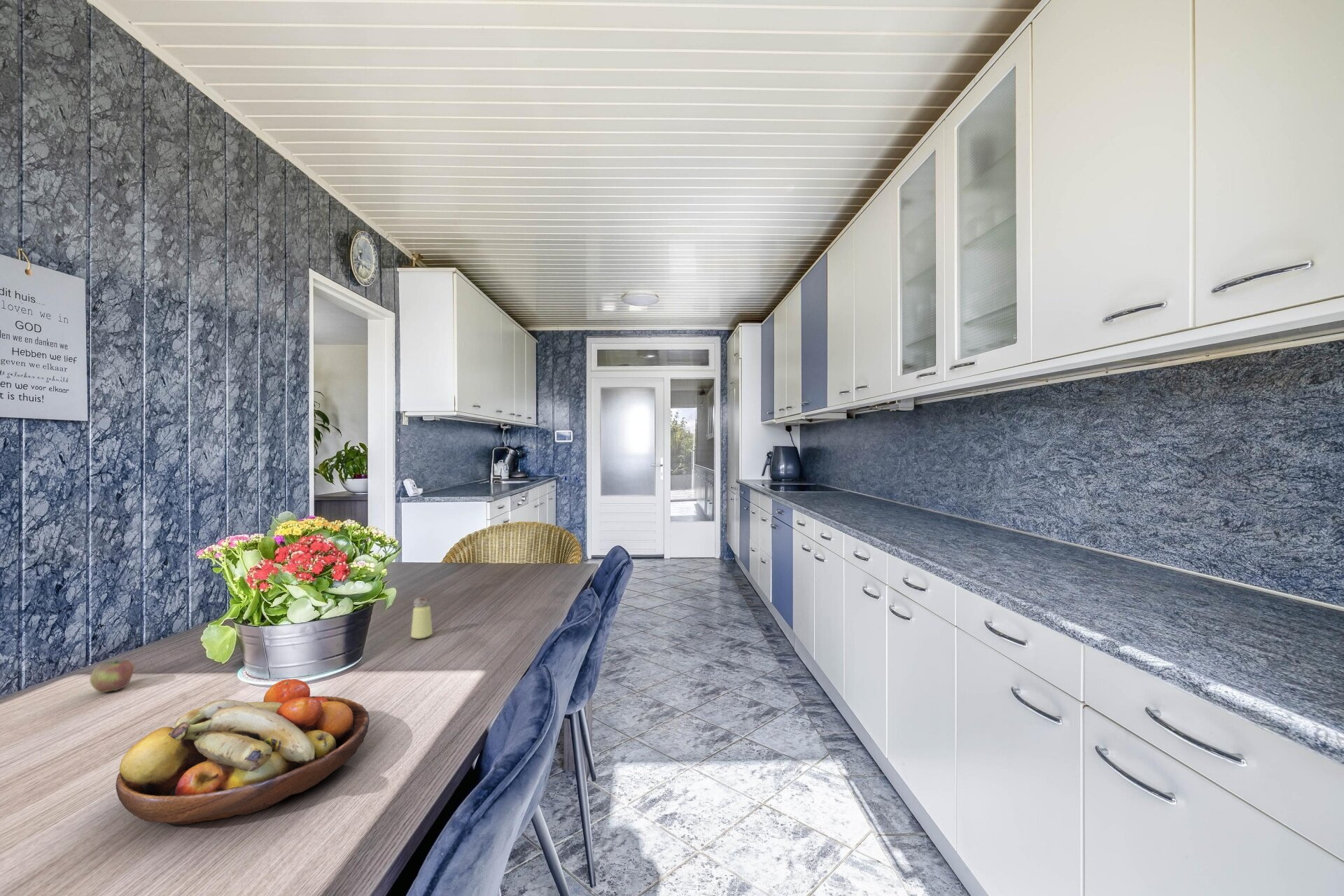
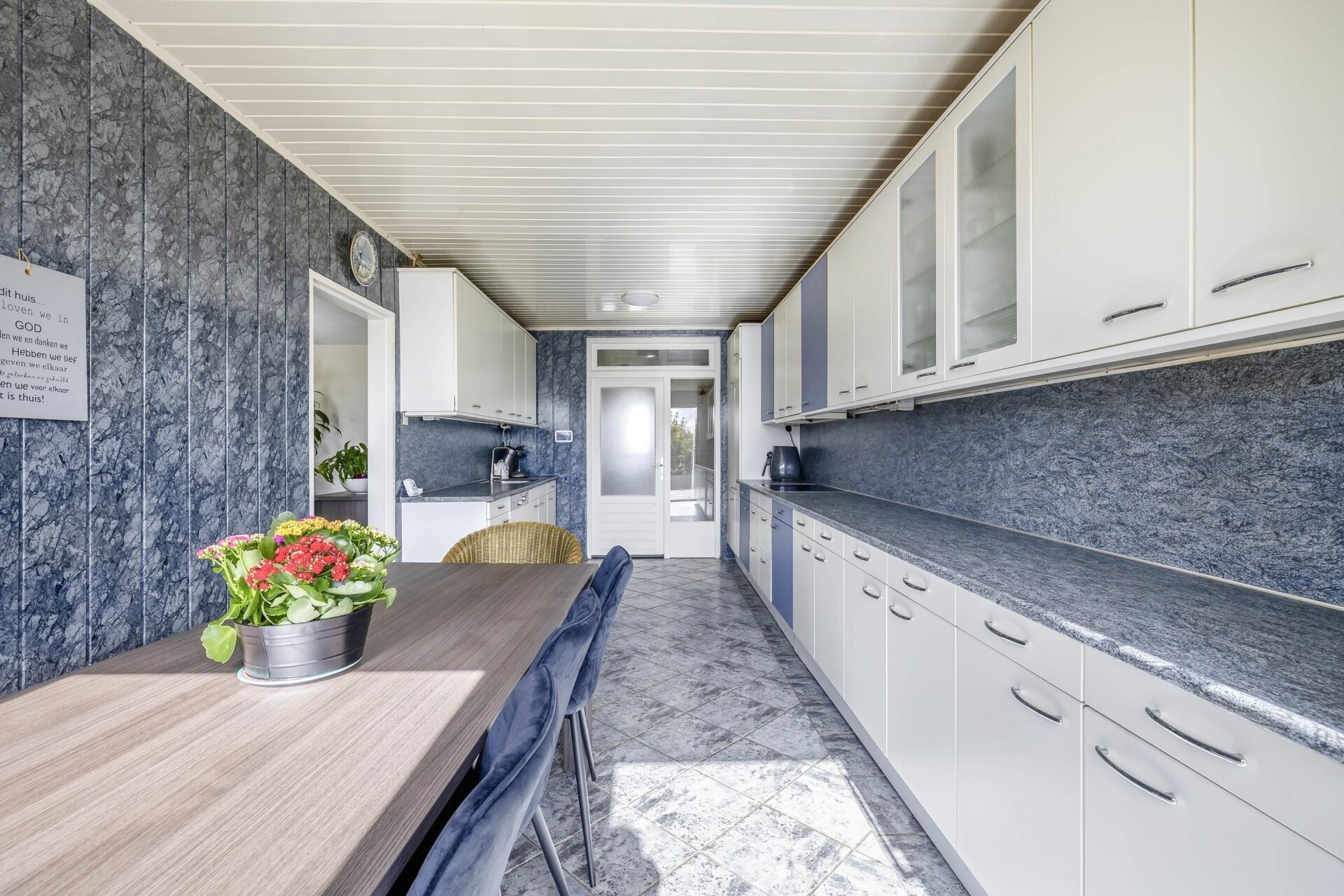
- fruit bowl (258, 732)
- saltshaker (421, 617)
- apple (112, 675)
